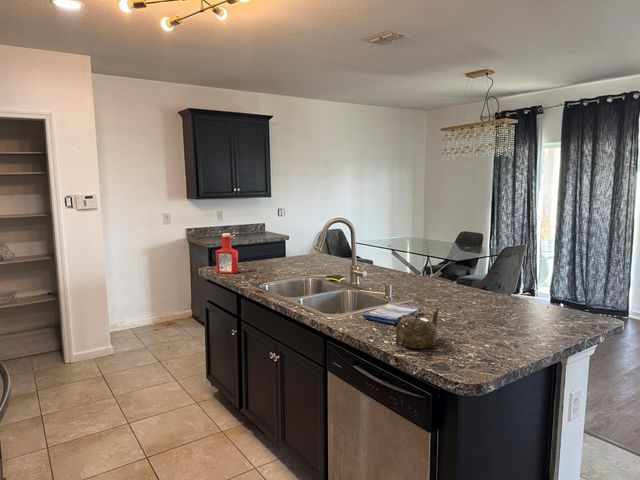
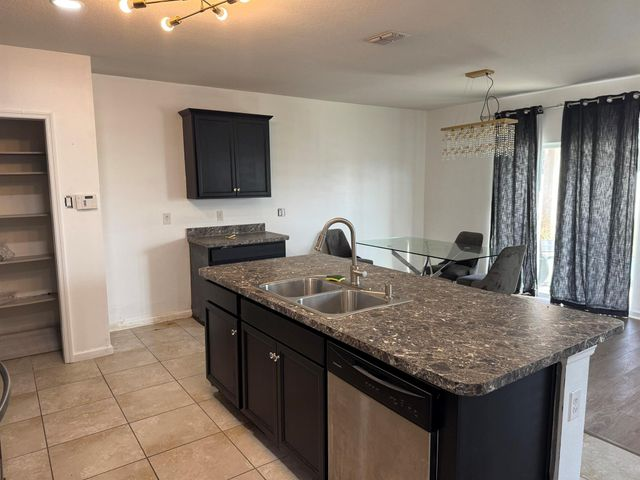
- dish towel (392, 312)
- soap bottle (226, 253)
- teapot (418, 327)
